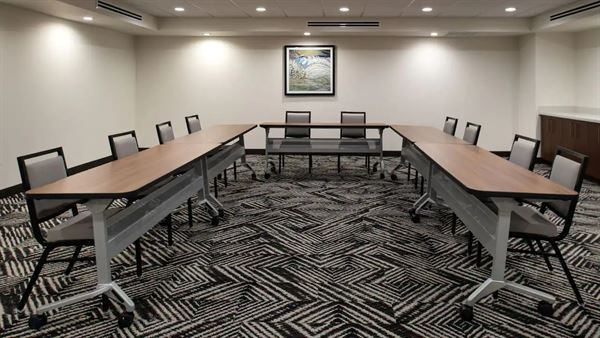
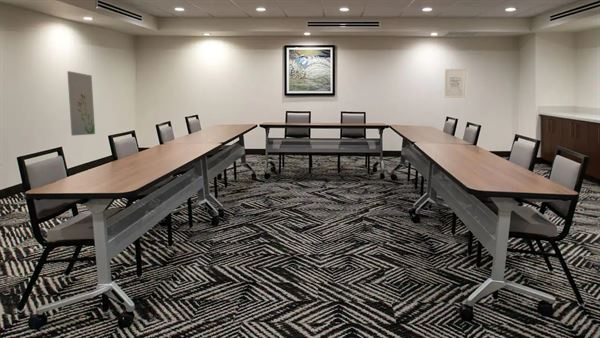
+ wall art (454, 83)
+ wall art (81, 104)
